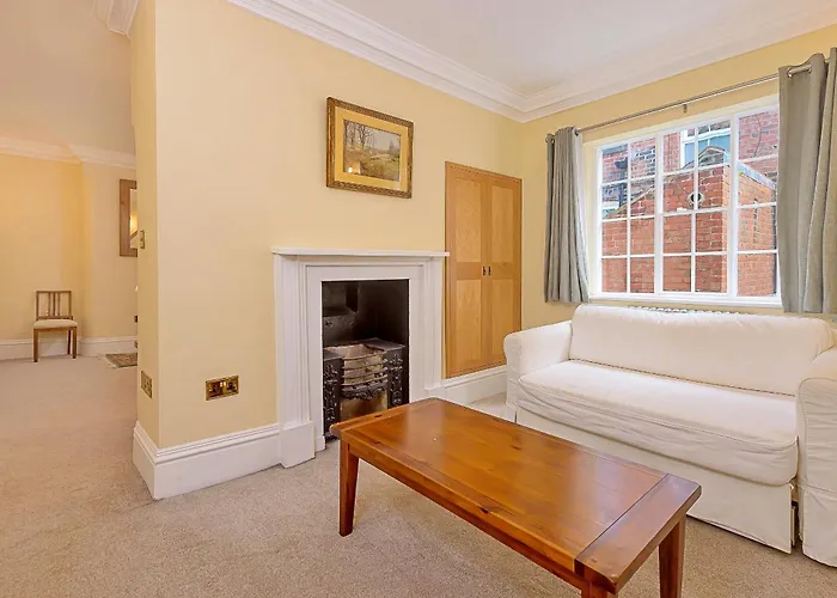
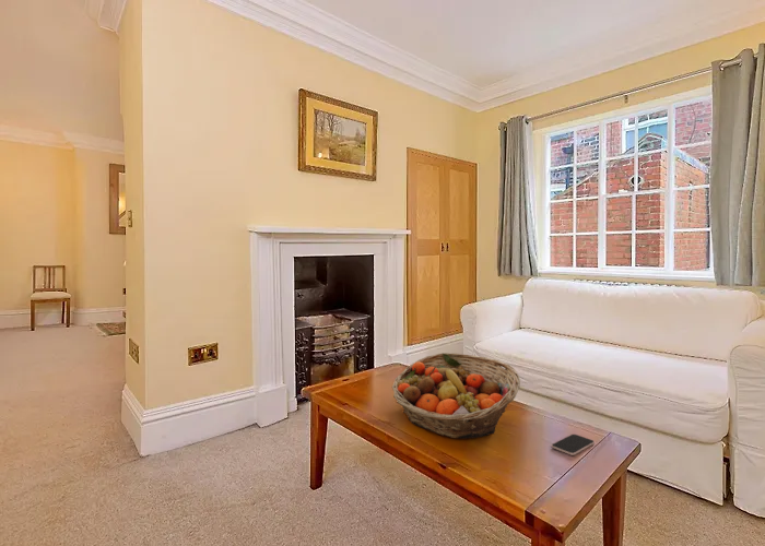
+ fruit basket (452, 391)
+ smartphone (573, 443)
